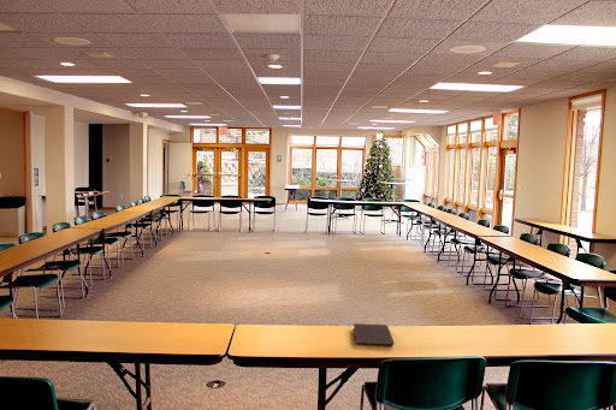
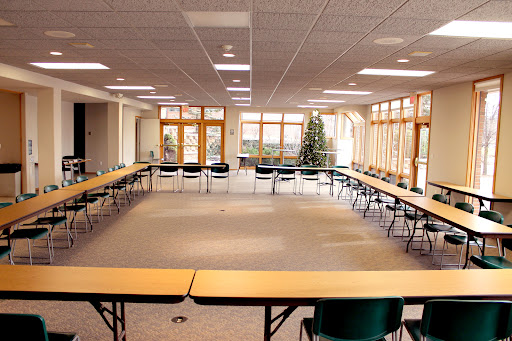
- notebook (372, 333)
